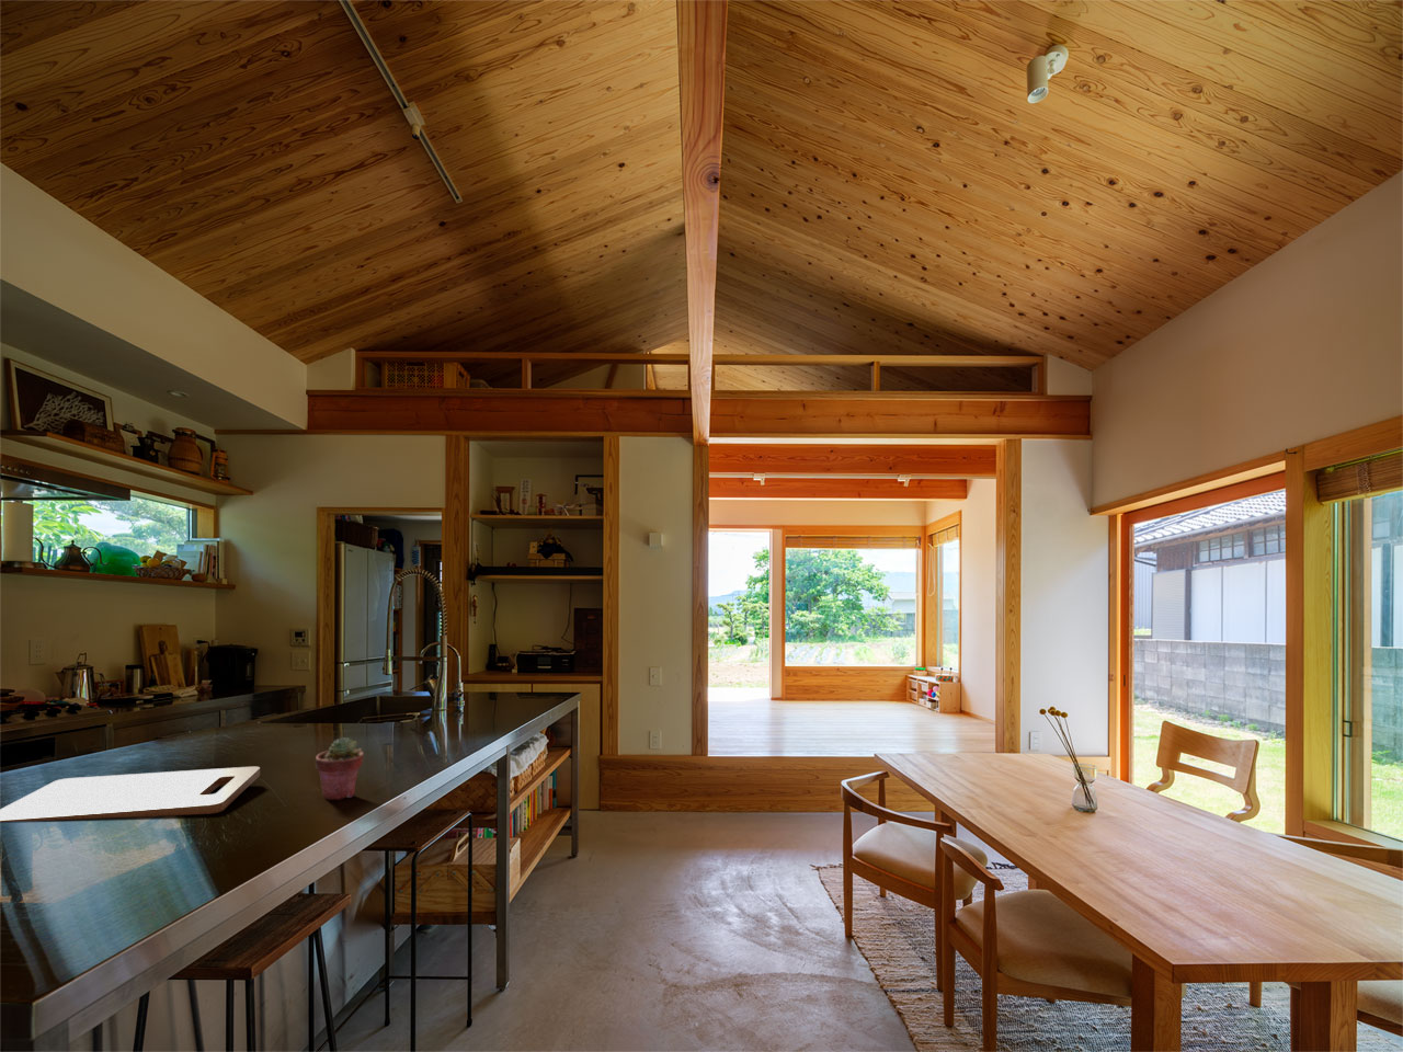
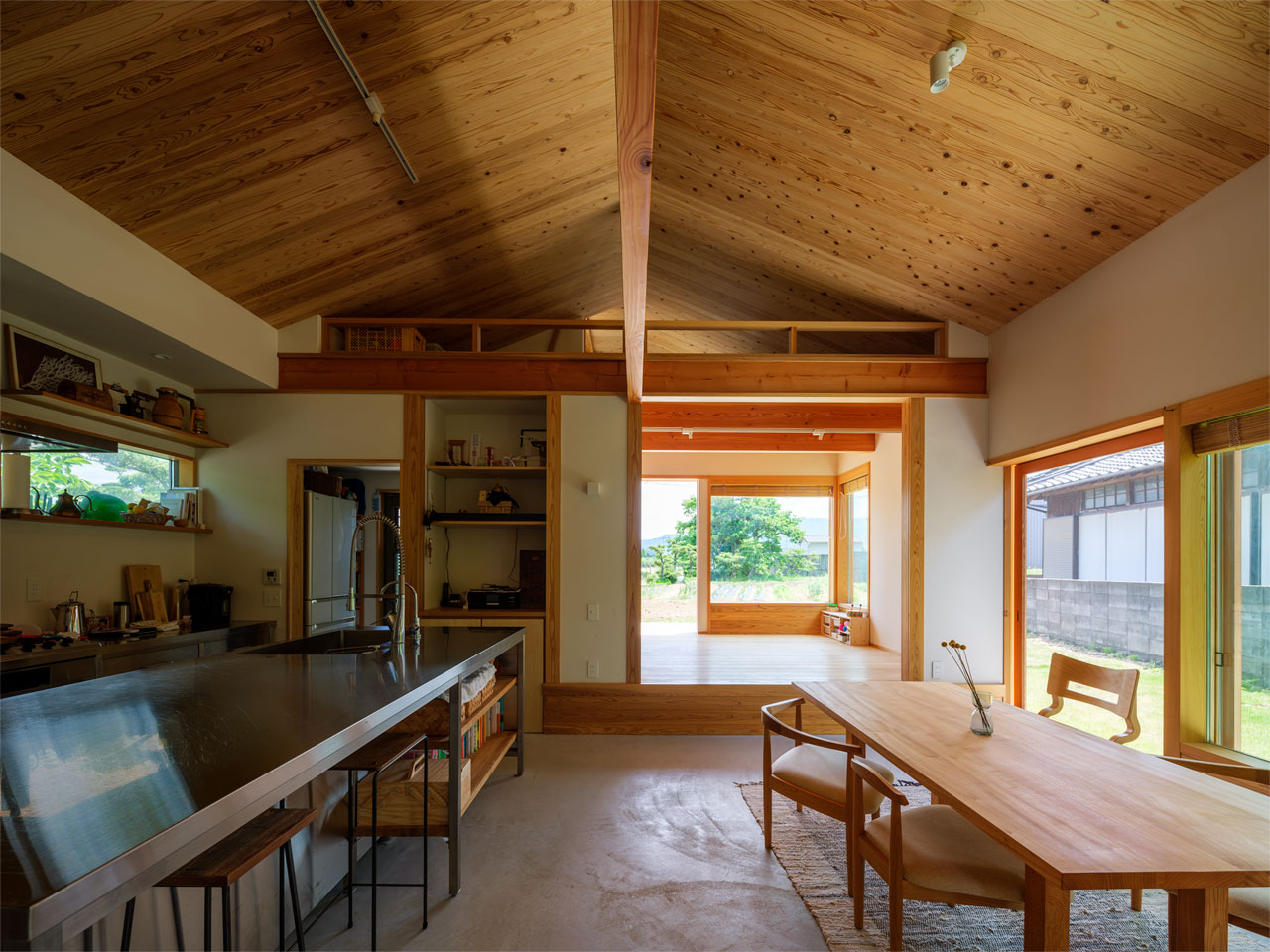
- potted succulent (340, 766)
- cutting board (135, 795)
